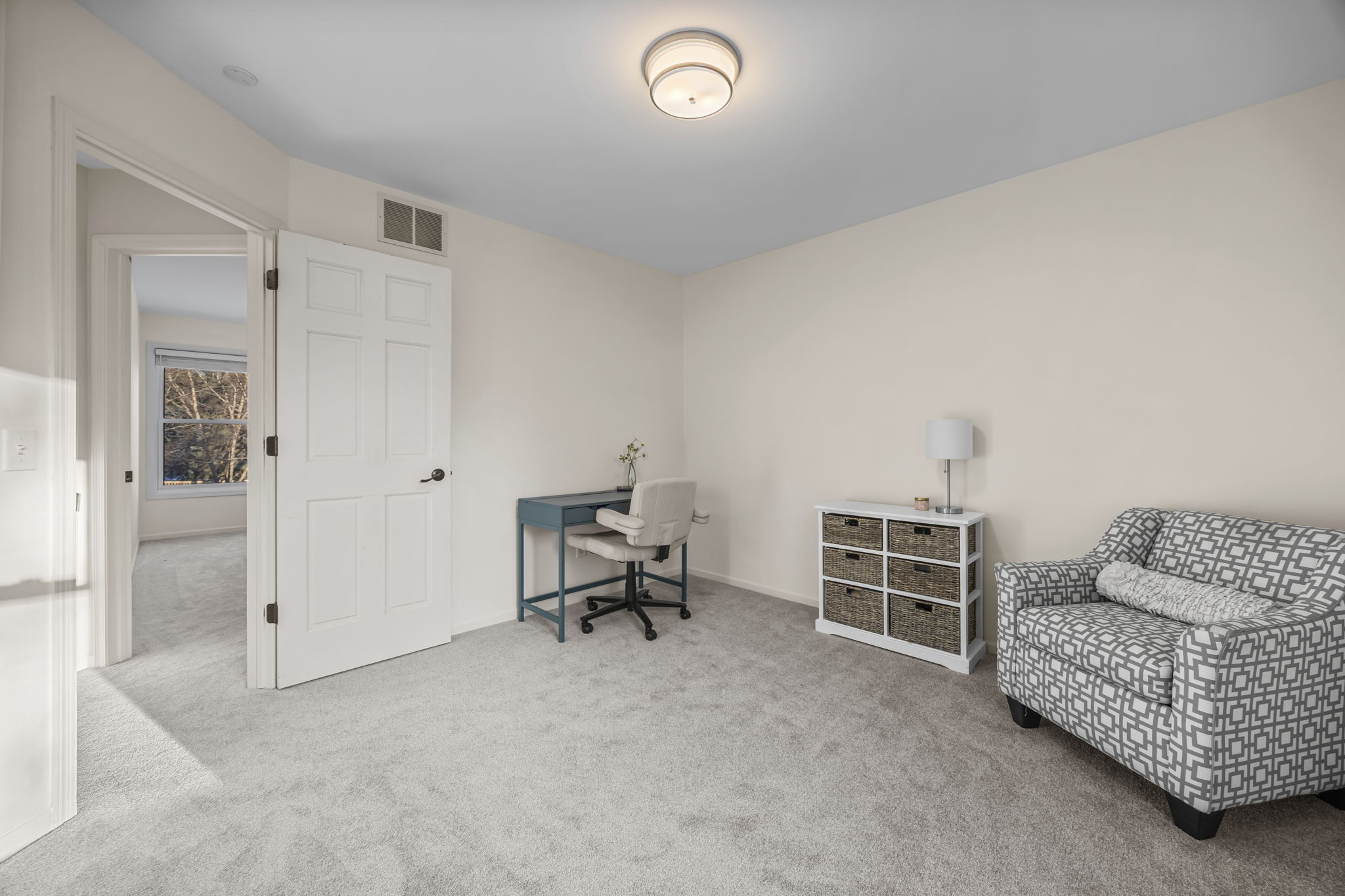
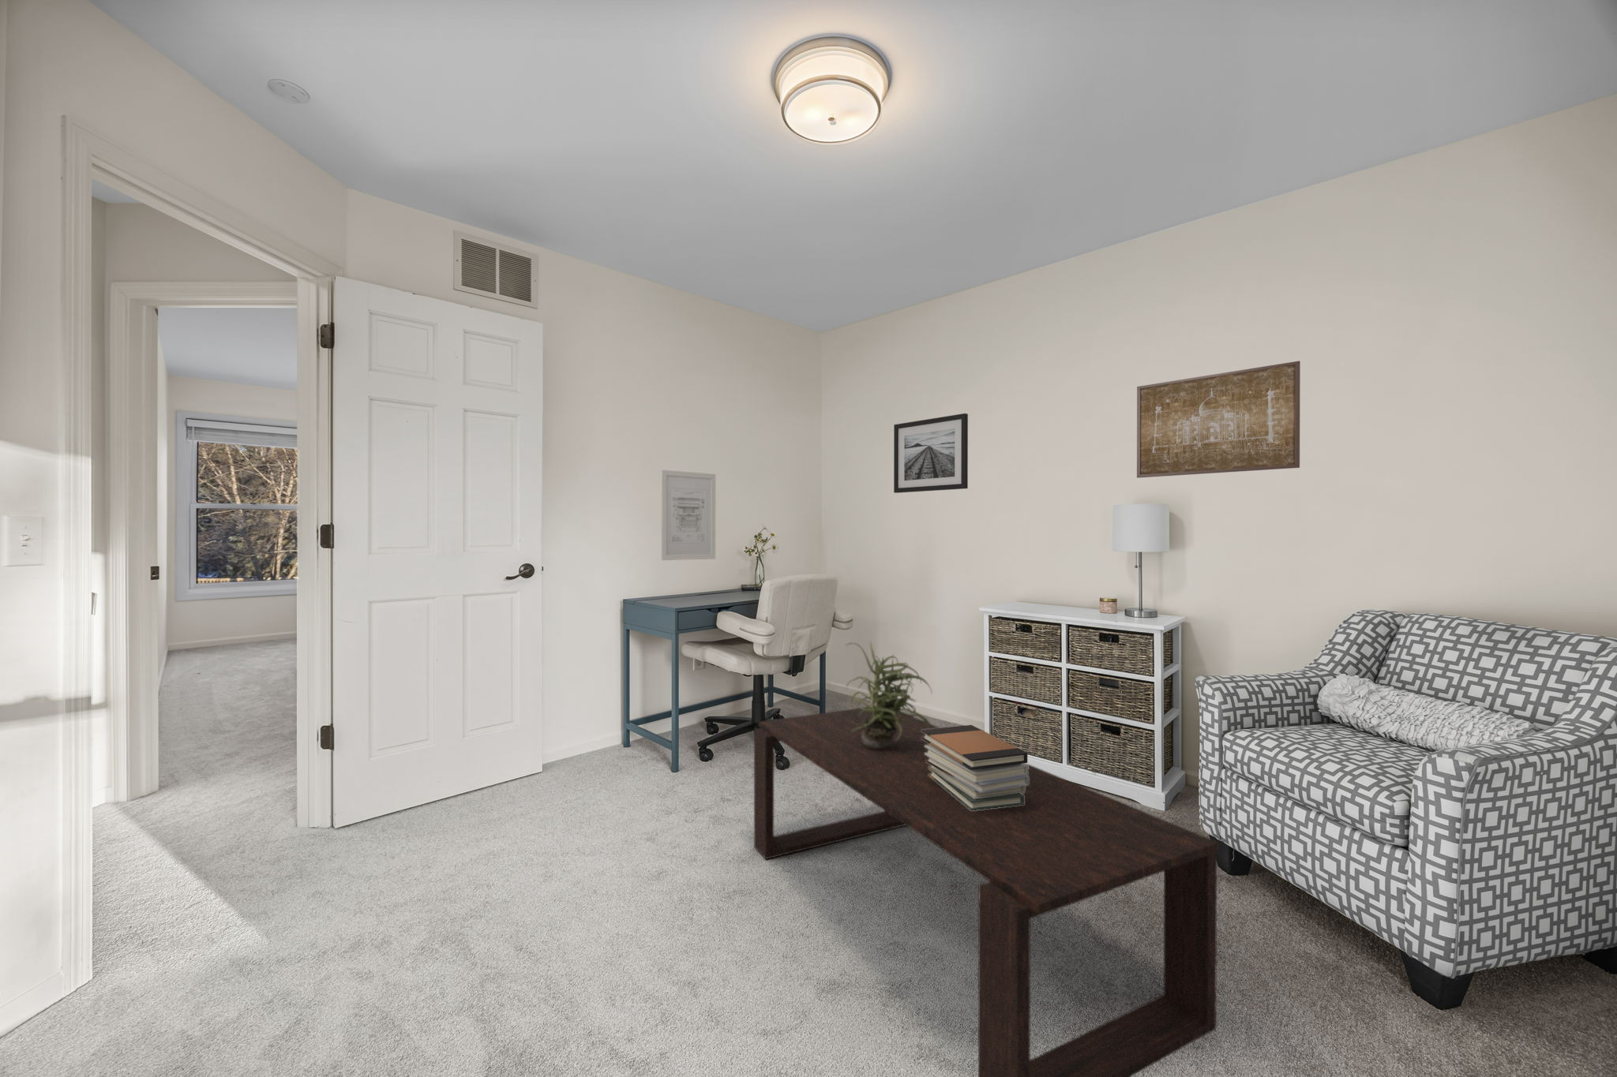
+ wall art (689, 516)
+ potted plant (882, 692)
+ wall art (928, 454)
+ wall art (1212, 423)
+ book stack (973, 764)
+ coffee table (933, 841)
